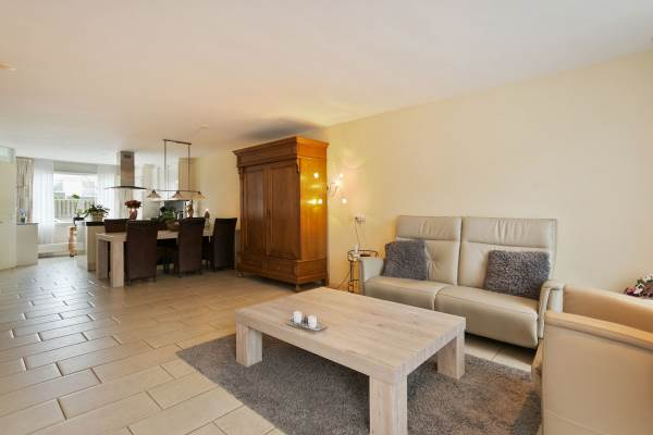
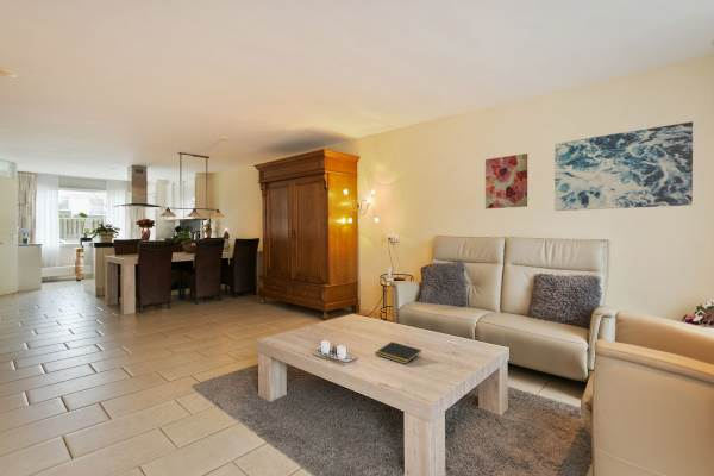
+ notepad (397, 351)
+ wall art (616, 170)
+ wall art (505, 182)
